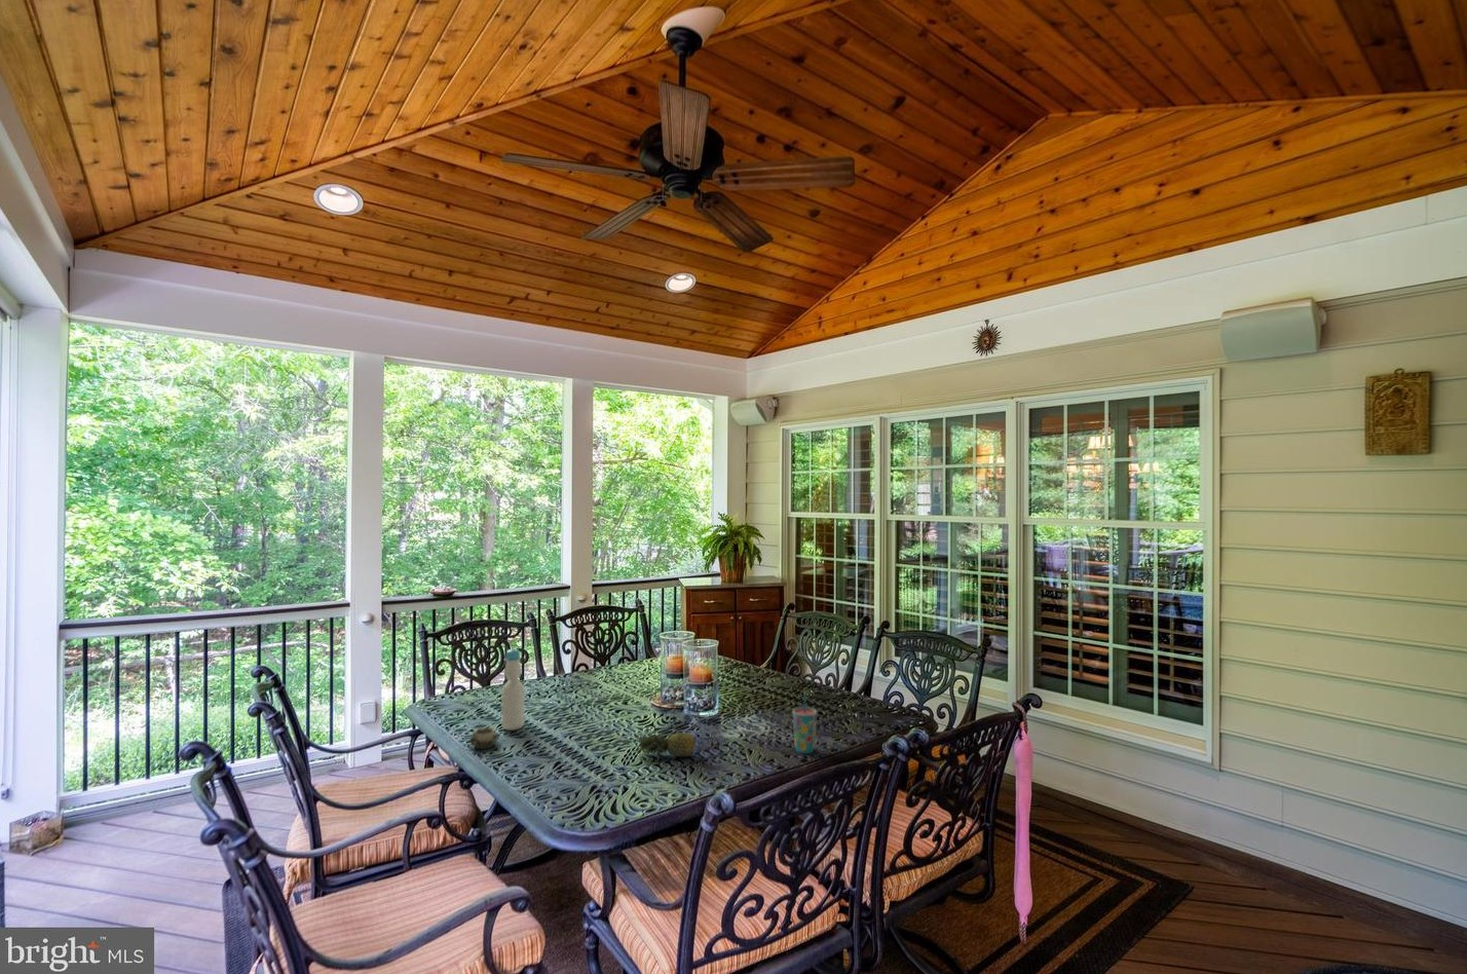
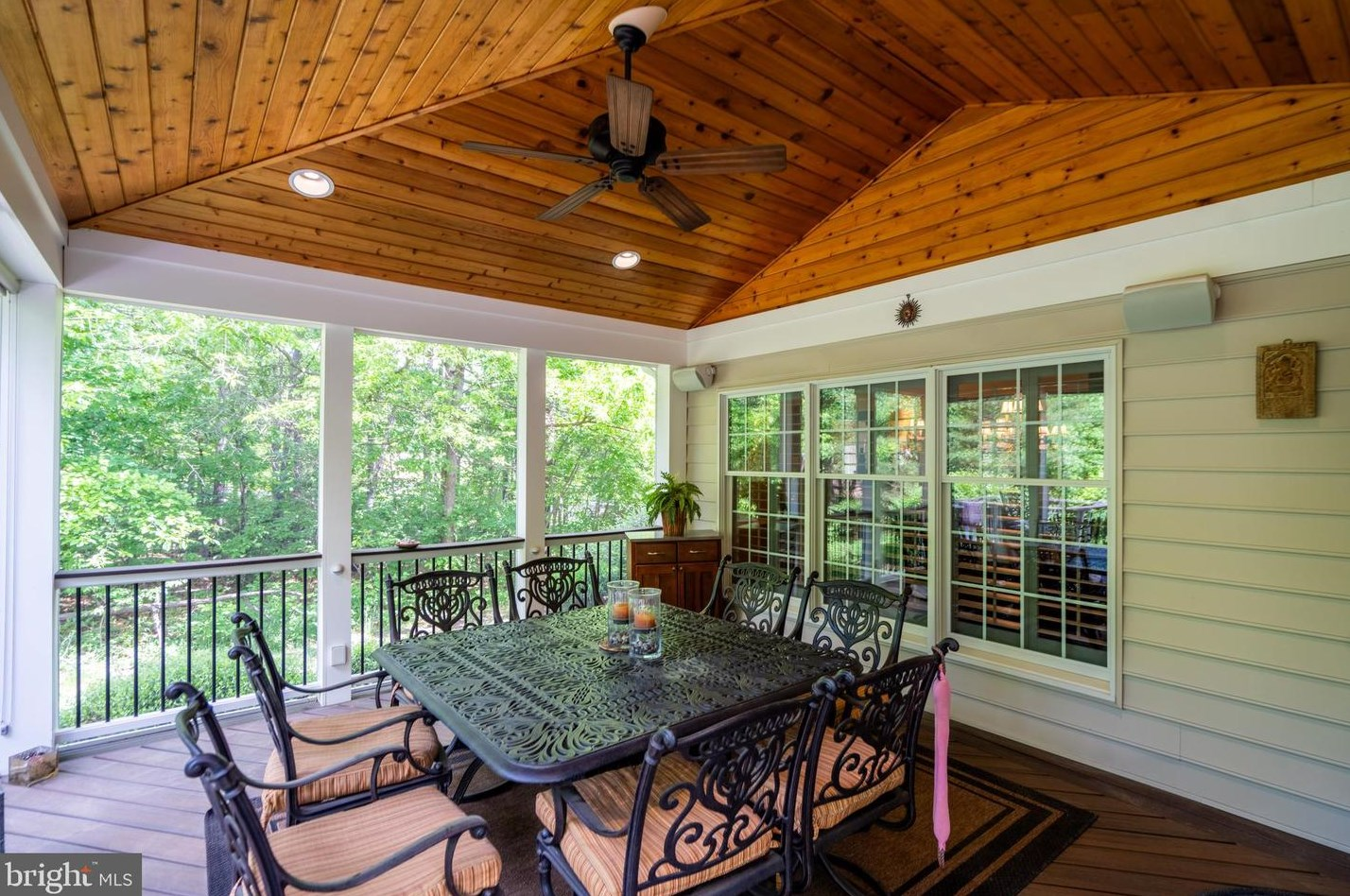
- cup (484, 738)
- bottle (513, 687)
- fruit (664, 742)
- cup (804, 721)
